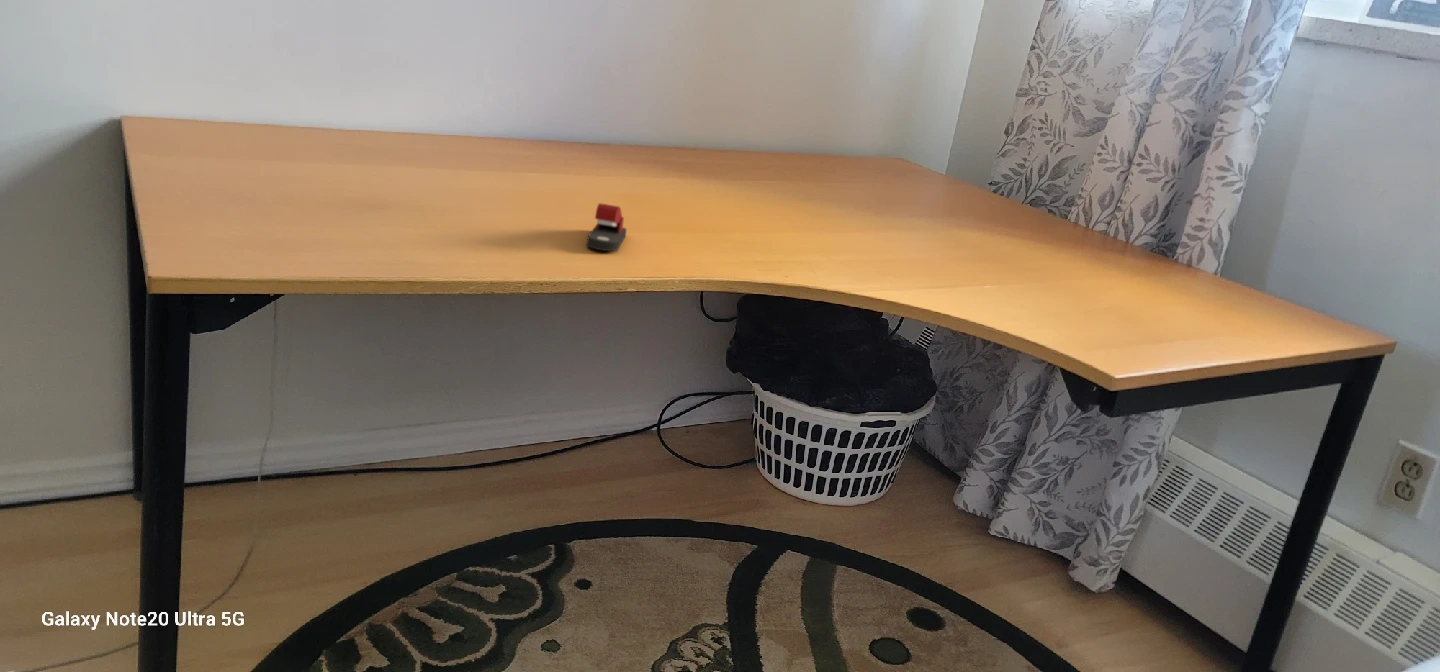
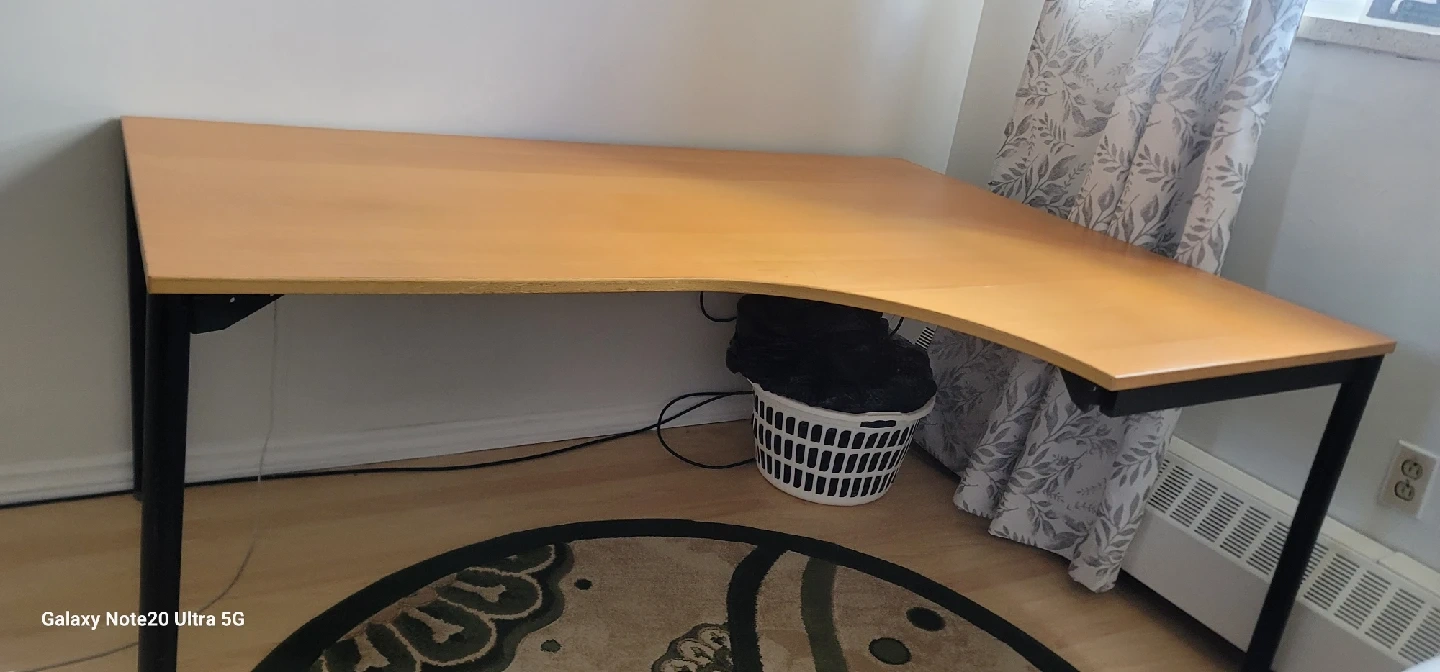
- stapler (608, 221)
